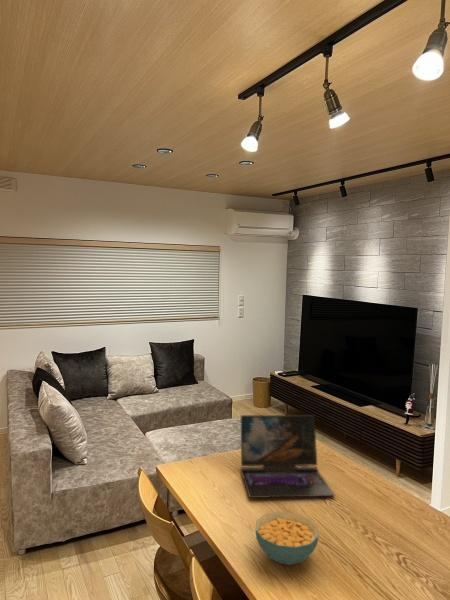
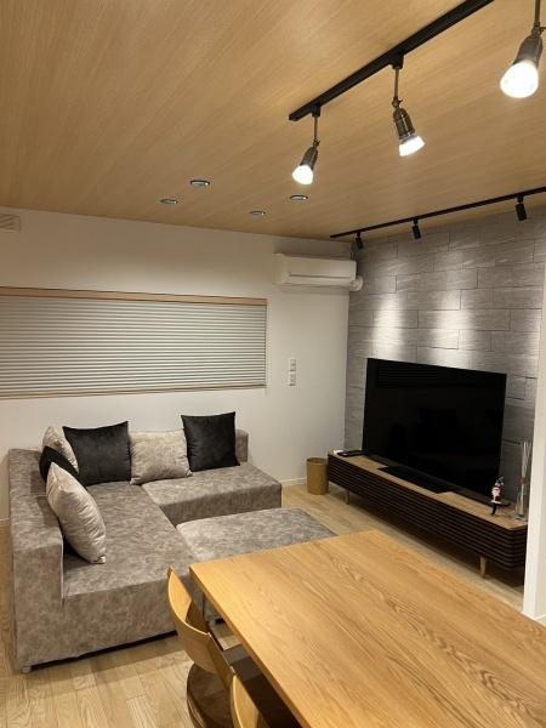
- cereal bowl (286, 543)
- laptop (284, 454)
